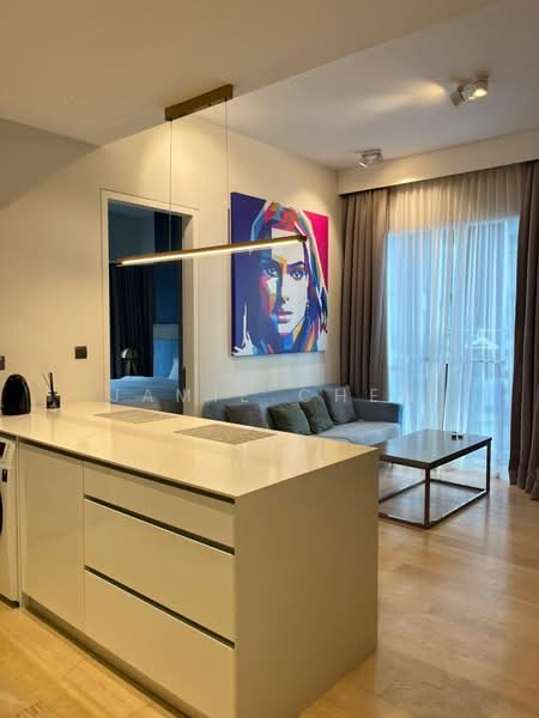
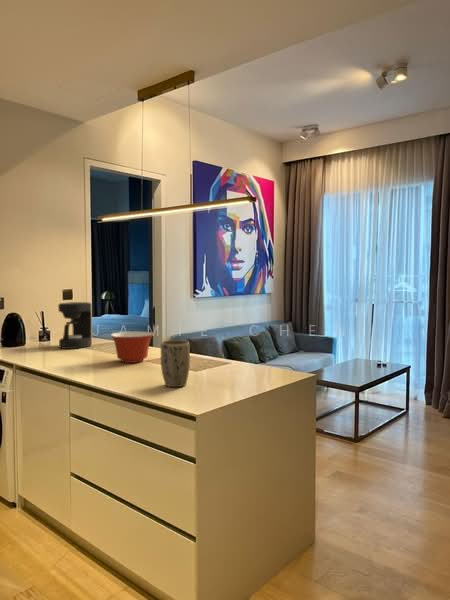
+ mixing bowl (132, 347)
+ plant pot (175, 363)
+ coffee maker (75, 324)
